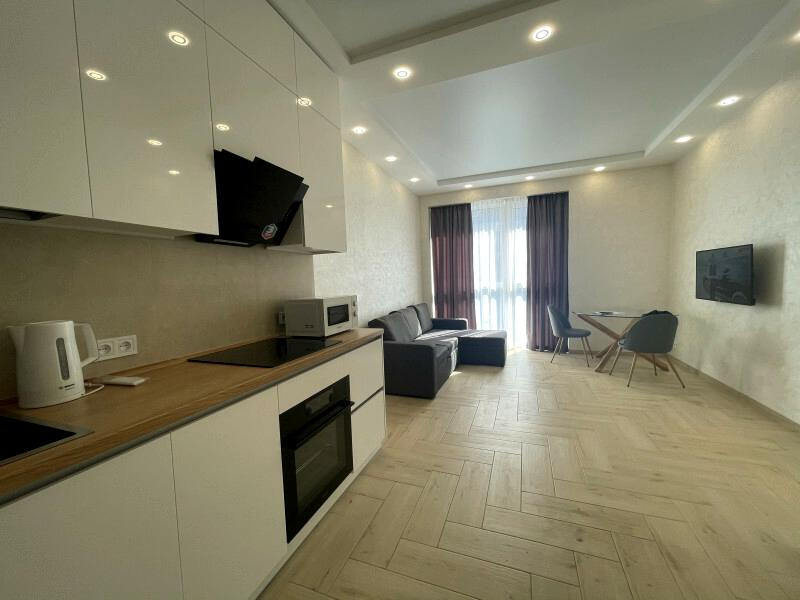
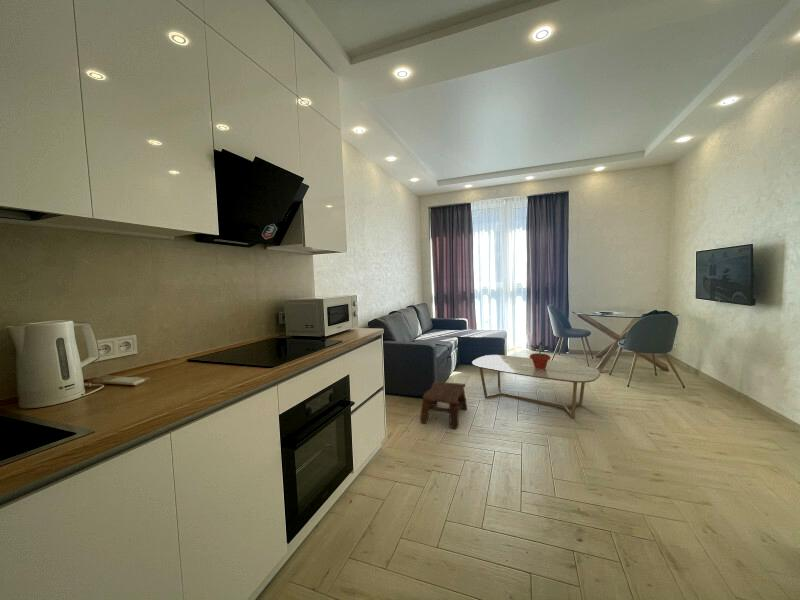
+ potted plant (539, 353)
+ stool (443, 402)
+ coffee table (531, 376)
